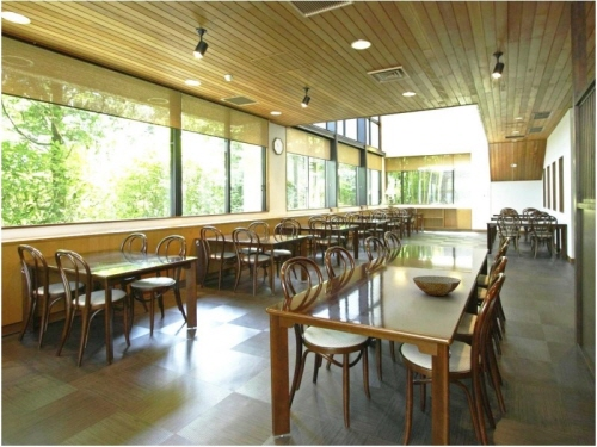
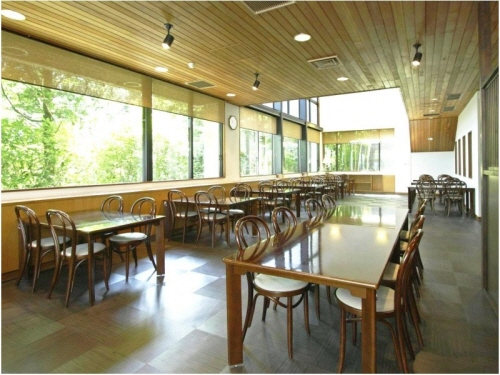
- bowl (436, 286)
